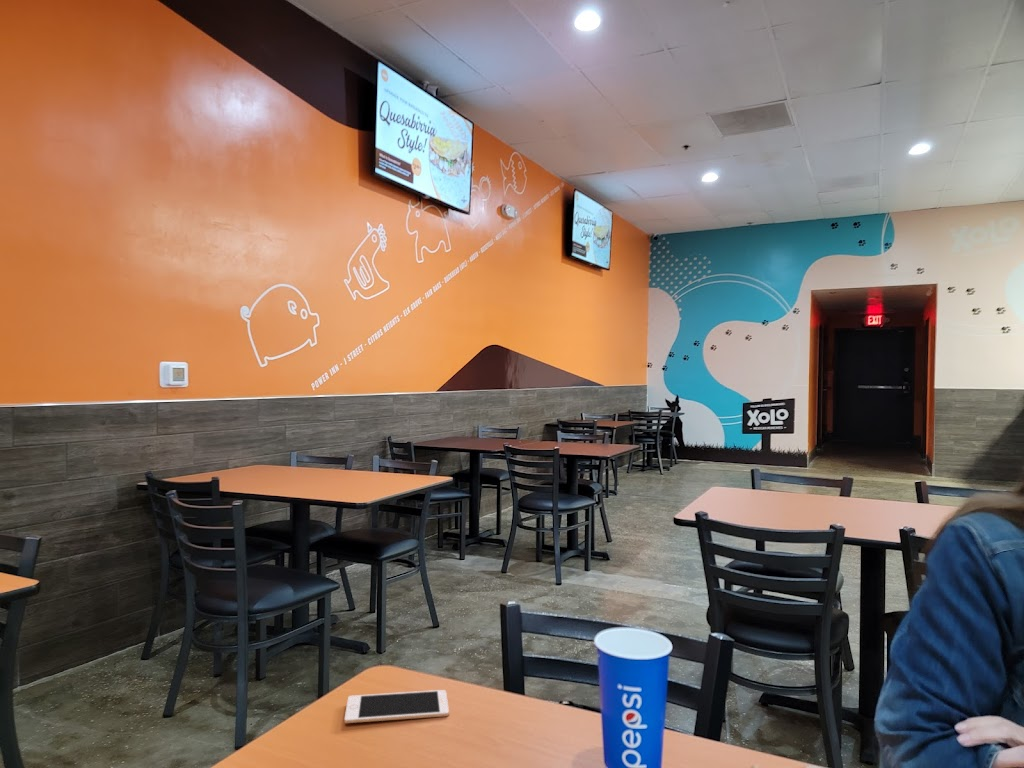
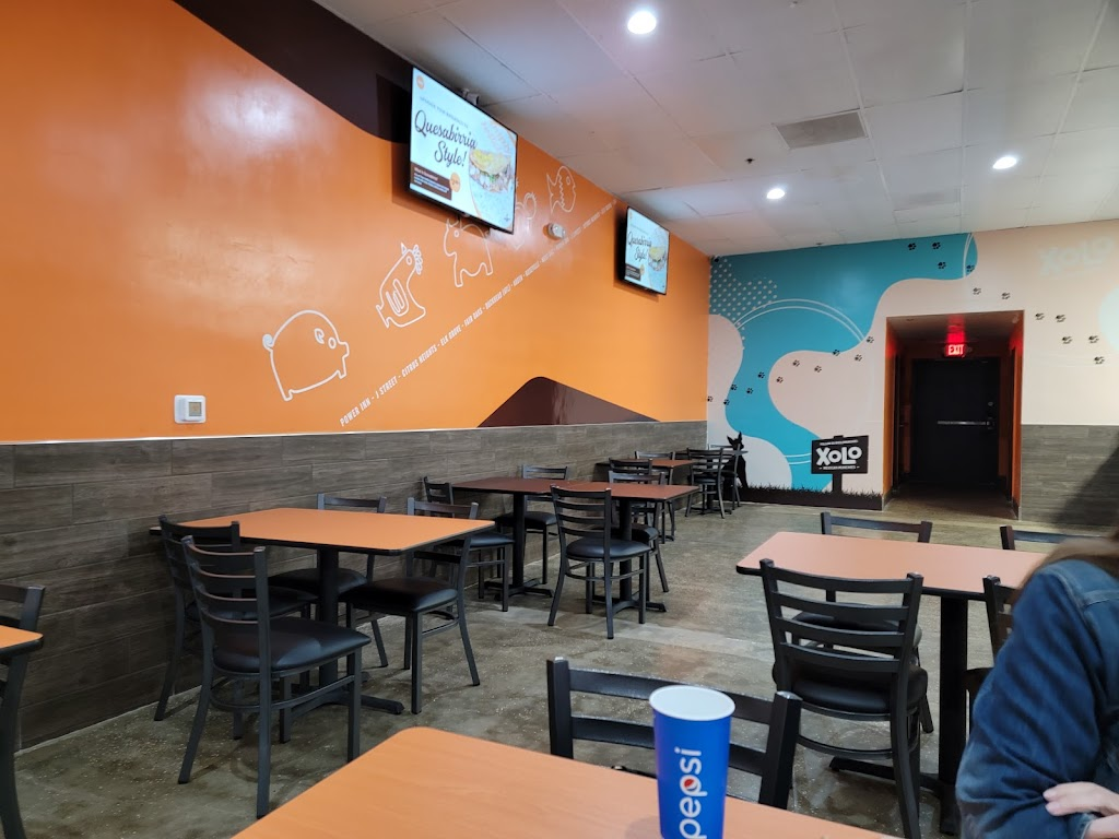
- cell phone (397, 705)
